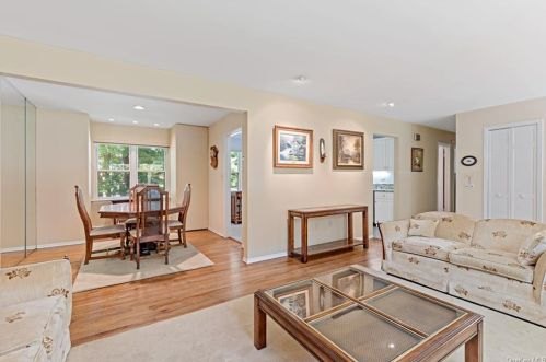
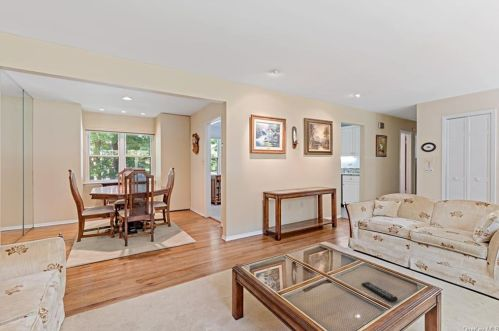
+ remote control (378, 291)
